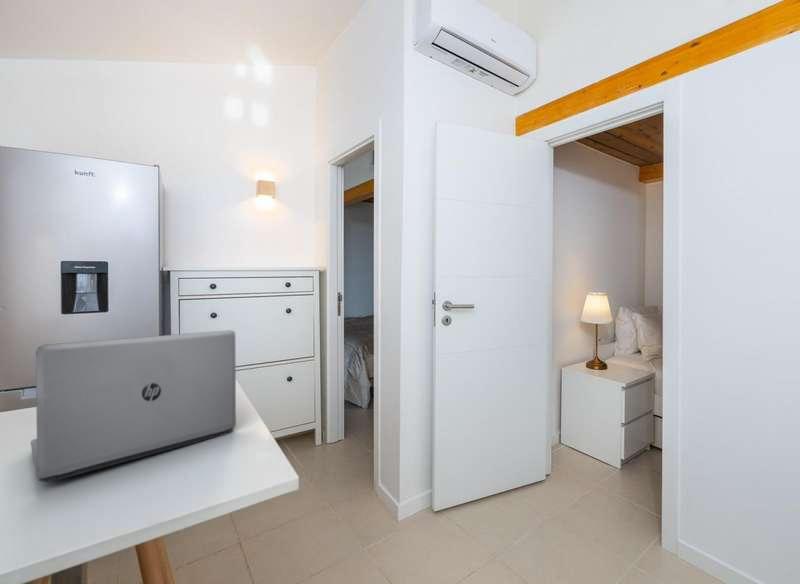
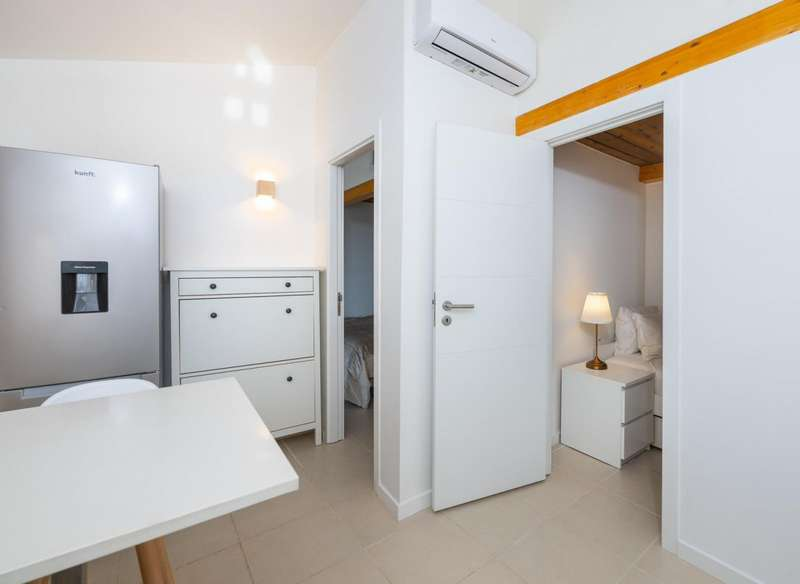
- laptop (138, 386)
